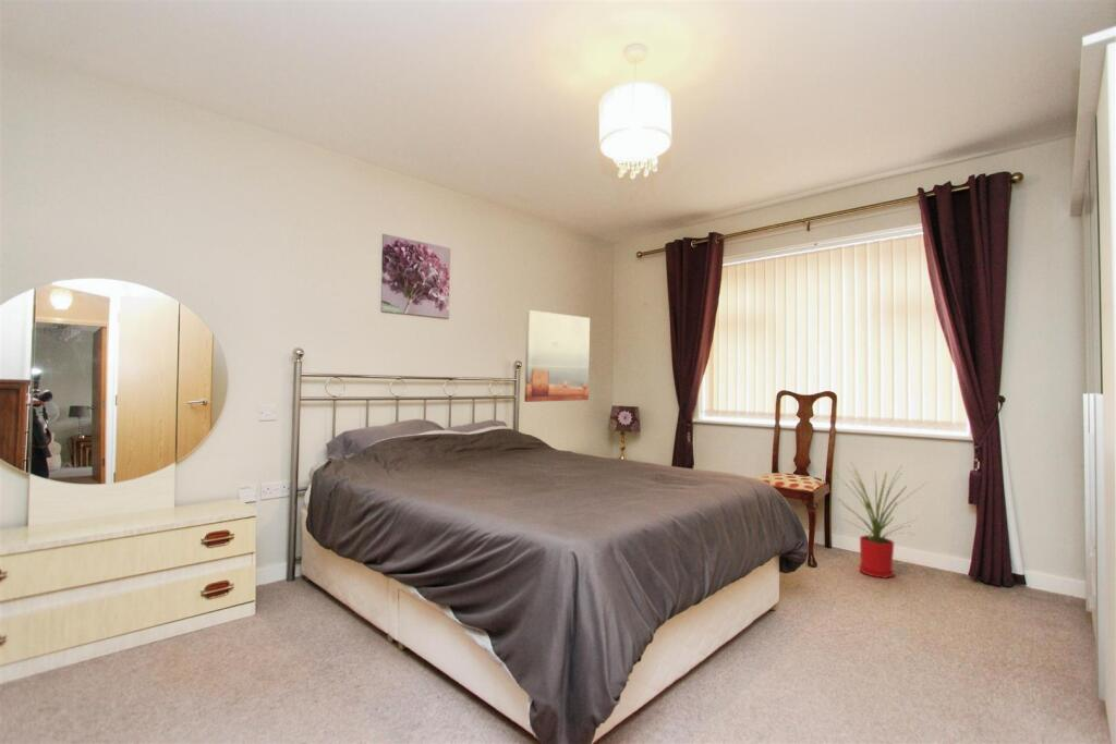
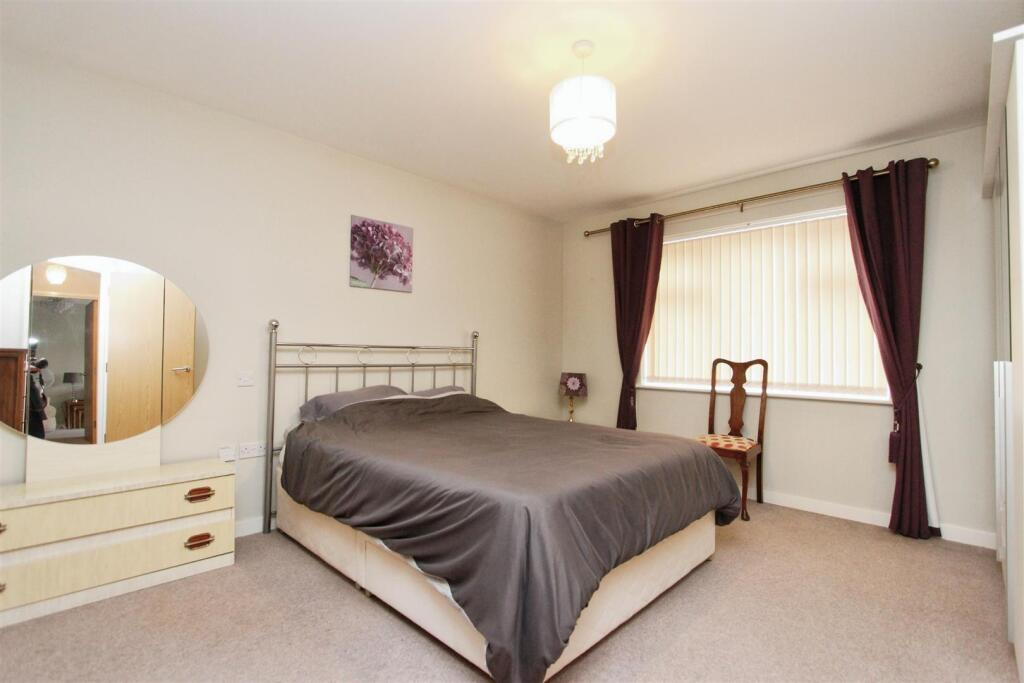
- house plant (877, 519)
- wall art (558, 357)
